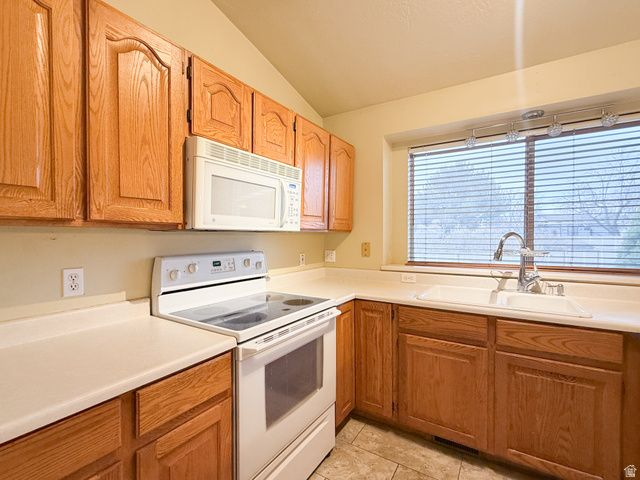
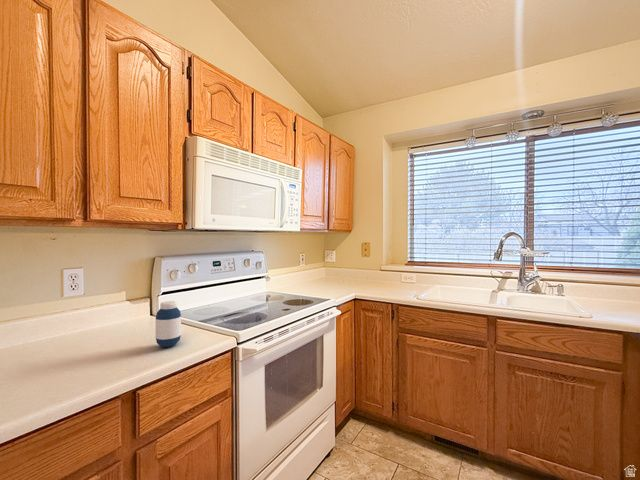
+ medicine bottle (168, 324)
